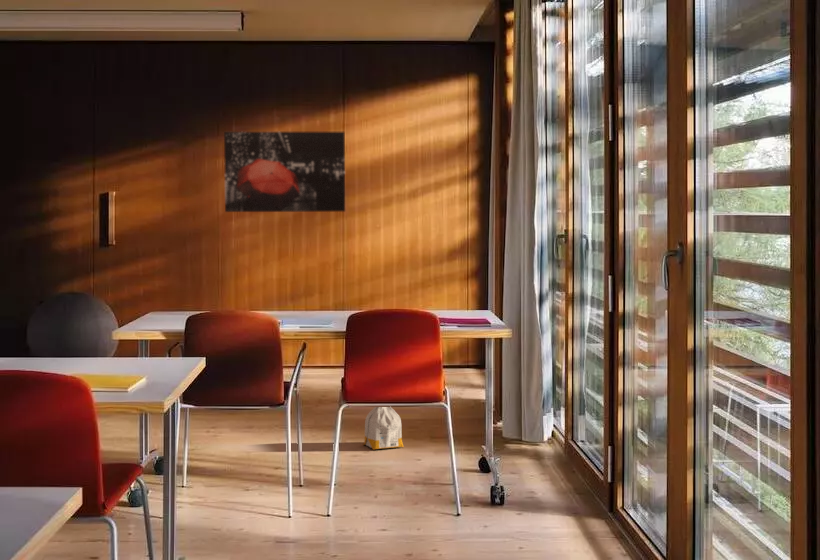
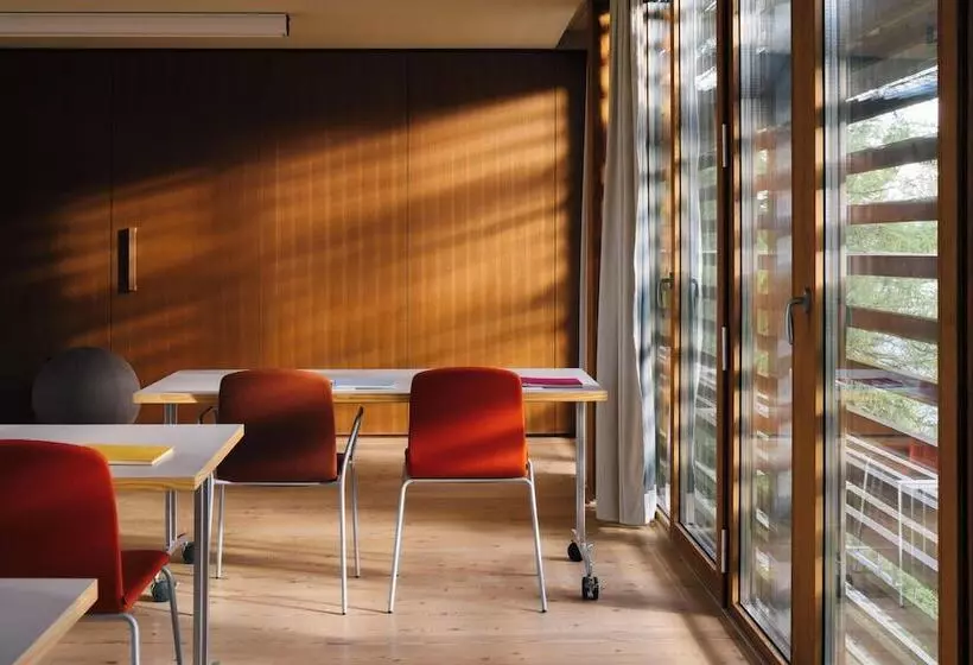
- bag (384, 412)
- wall art (285, 171)
